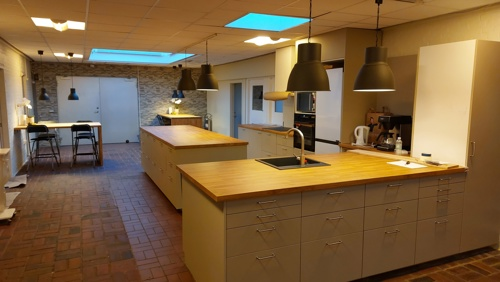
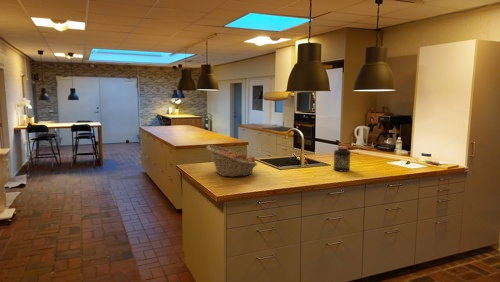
+ jar (342, 158)
+ fruit basket (231, 159)
